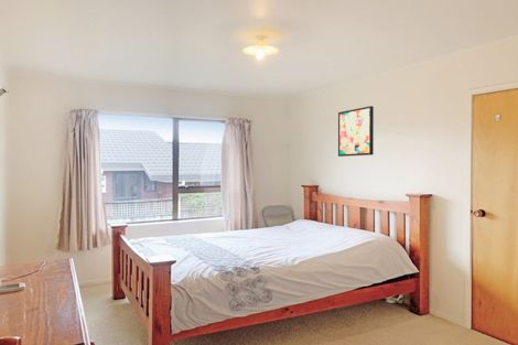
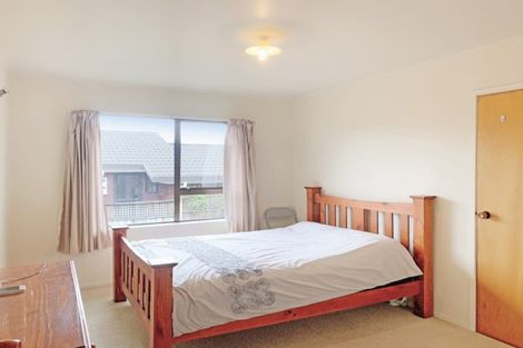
- wall art (355, 132)
